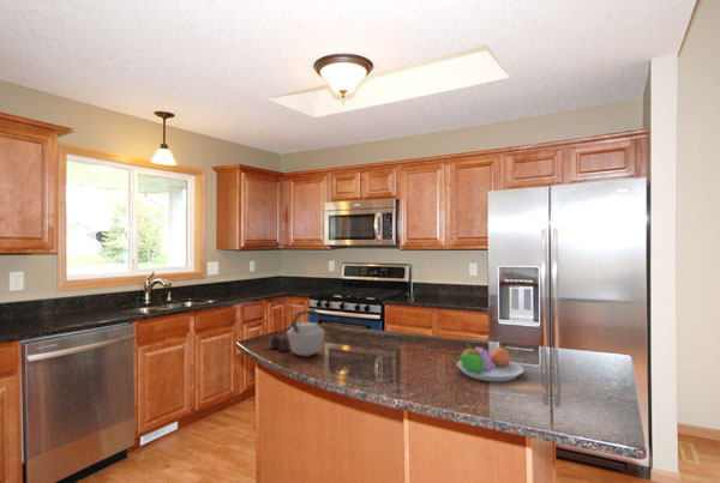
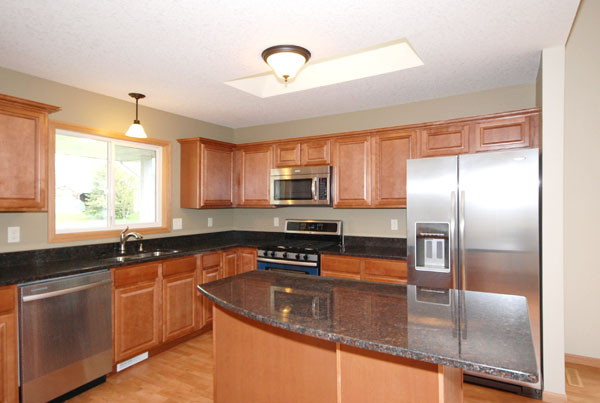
- kettle (293, 330)
- fruit bowl (486, 360)
